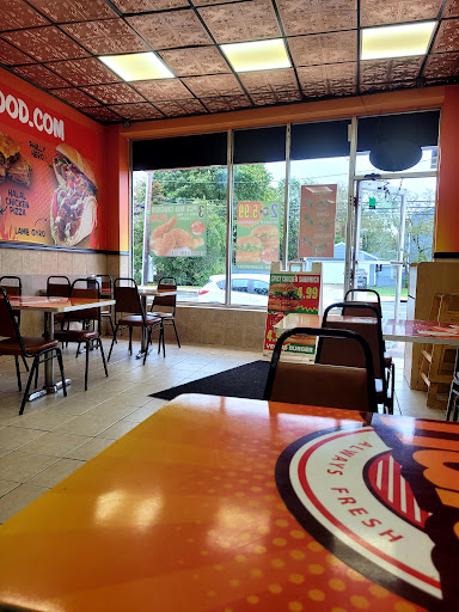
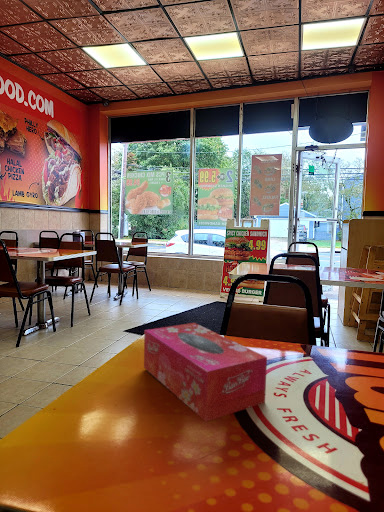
+ tissue box (199, 362)
